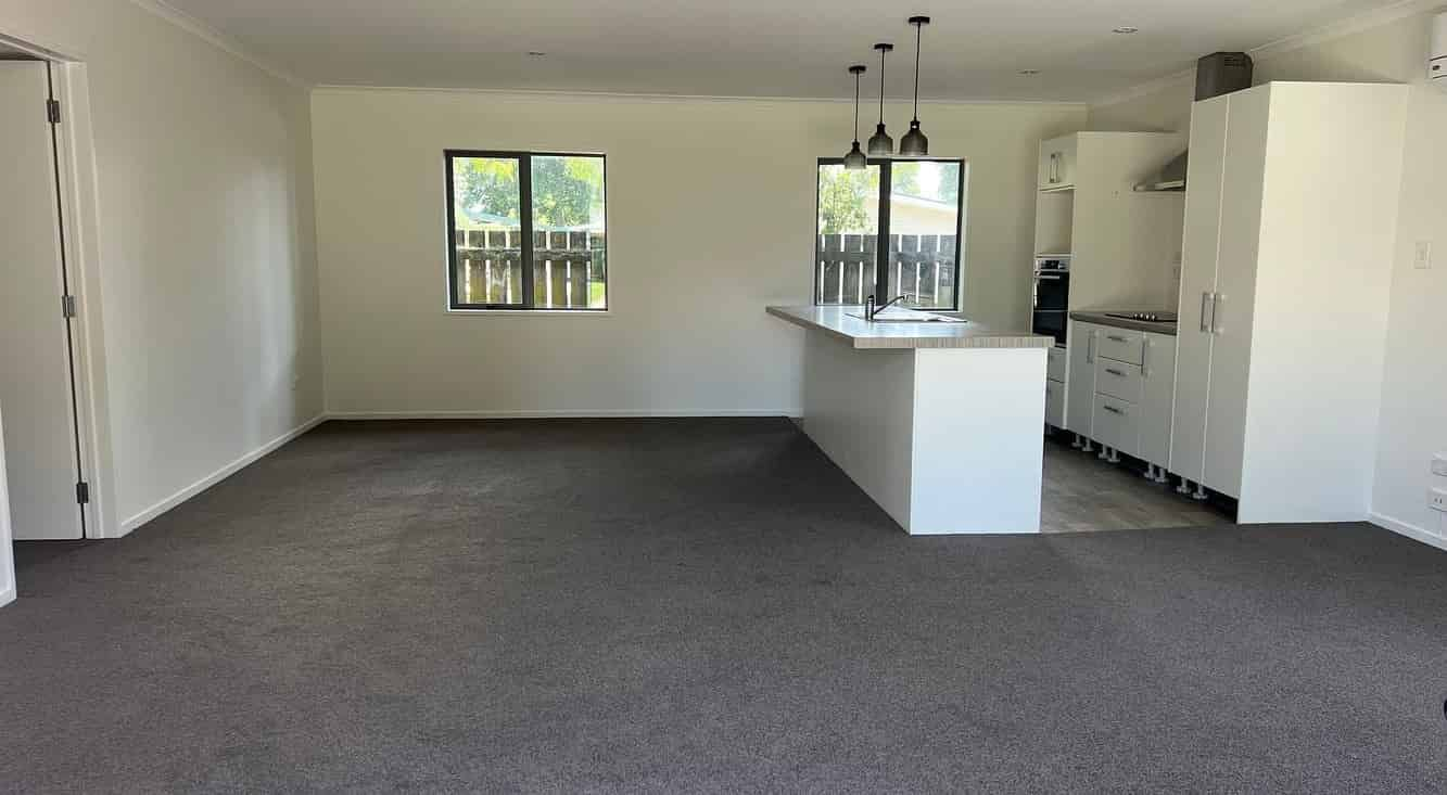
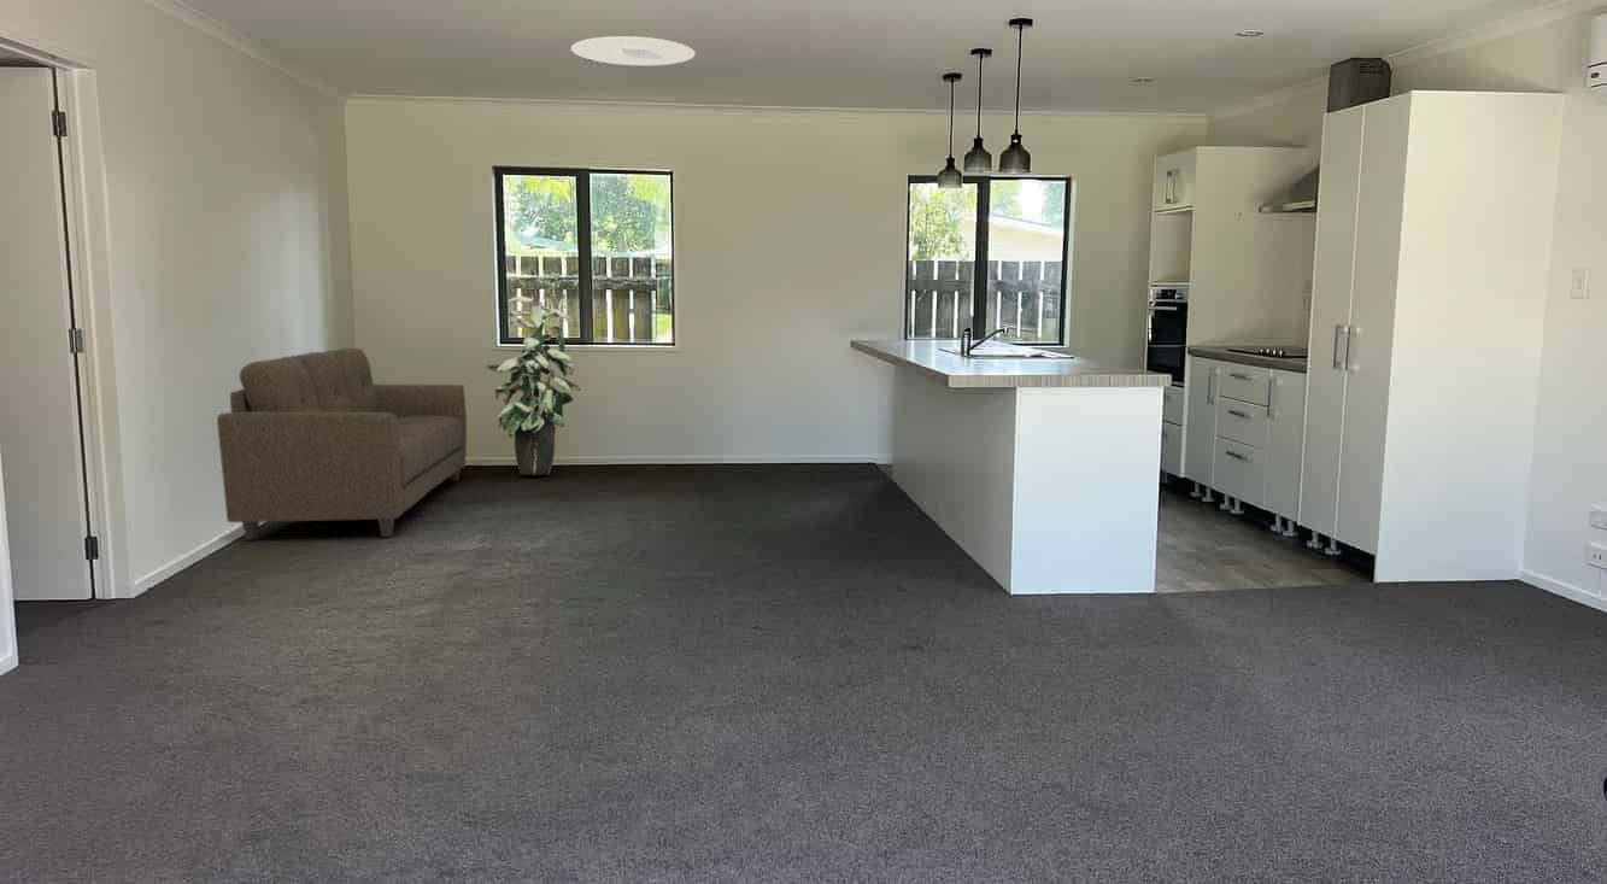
+ ceiling light (633, 45)
+ sofa (363, 429)
+ indoor plant (530, 387)
